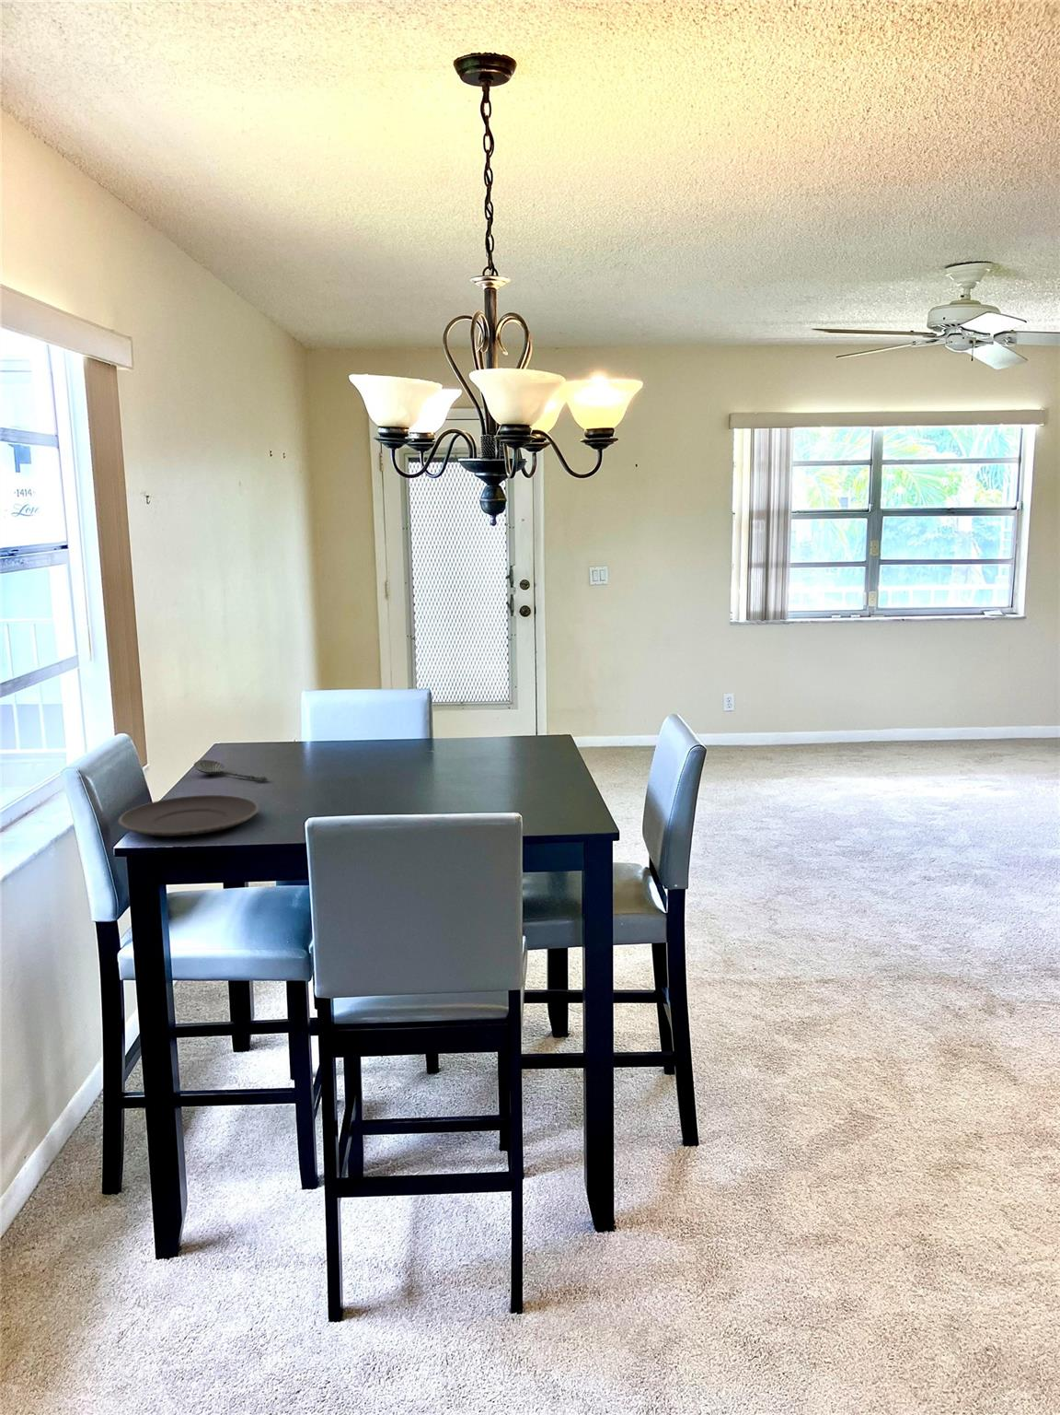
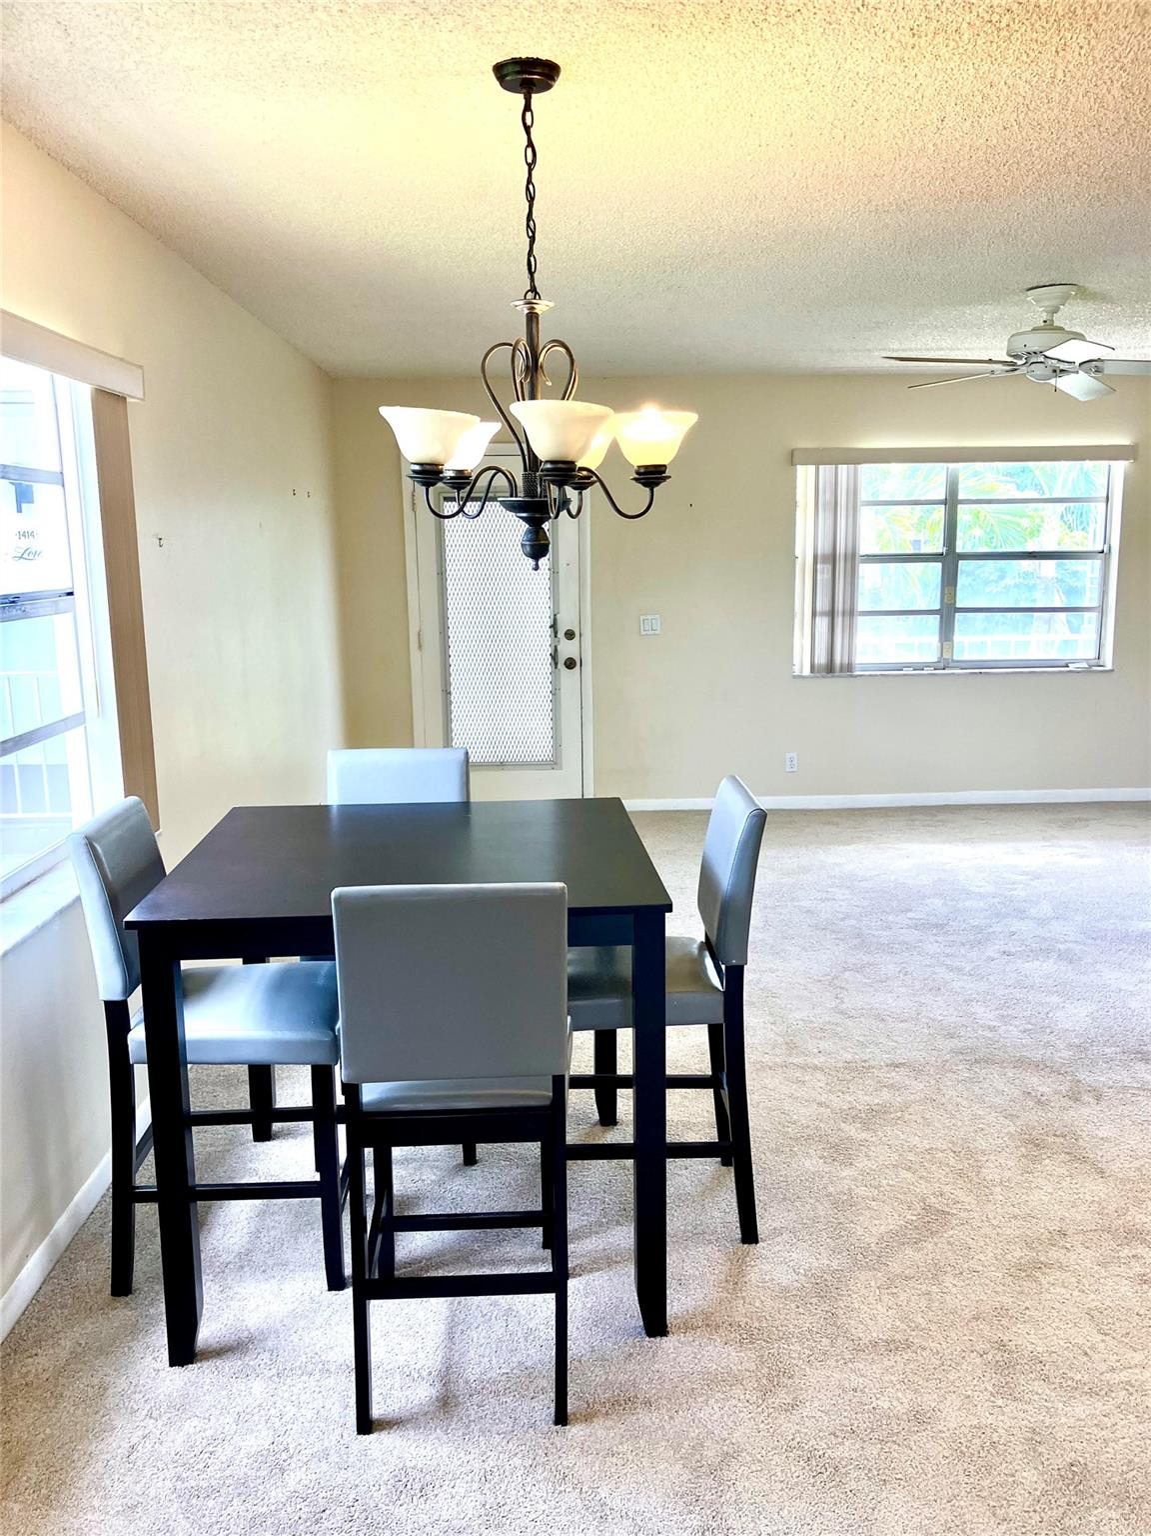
- plate (190, 817)
- spoon (230, 773)
